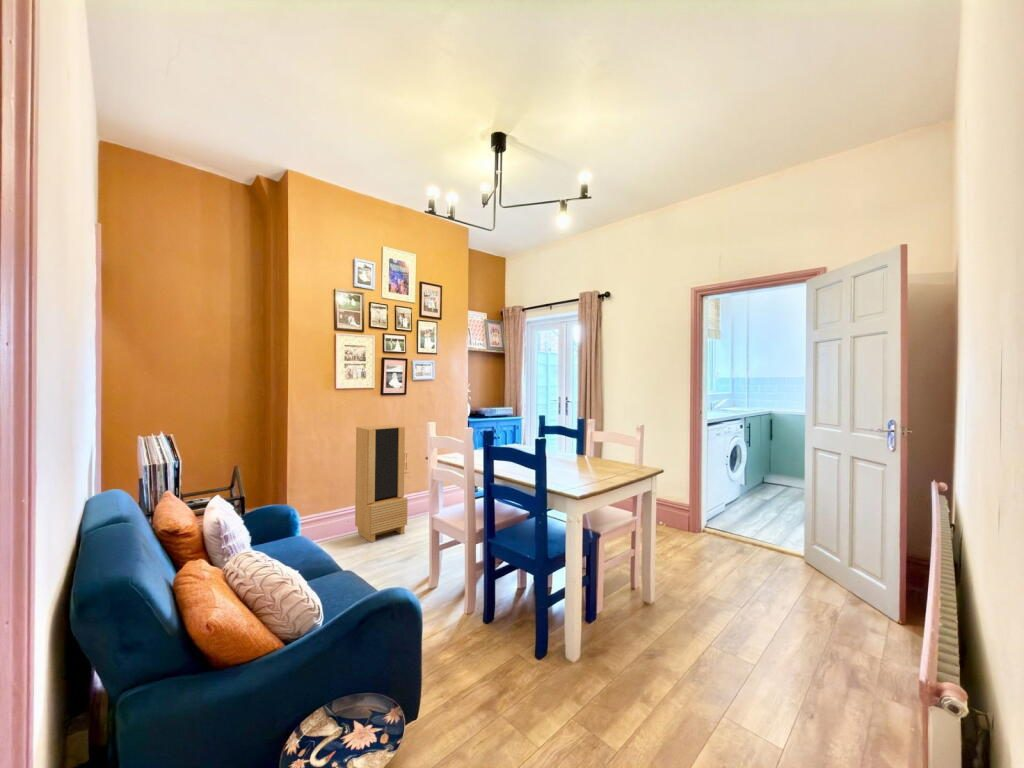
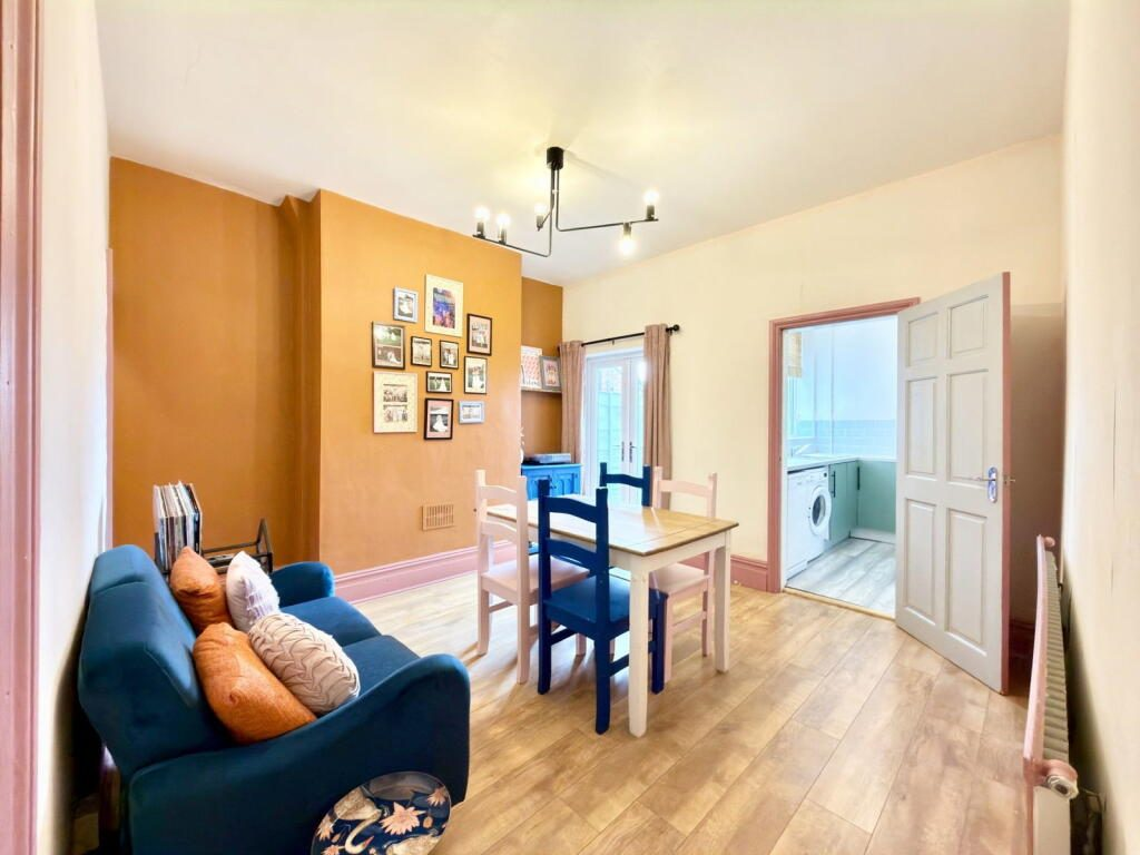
- storage cabinet (381, 480)
